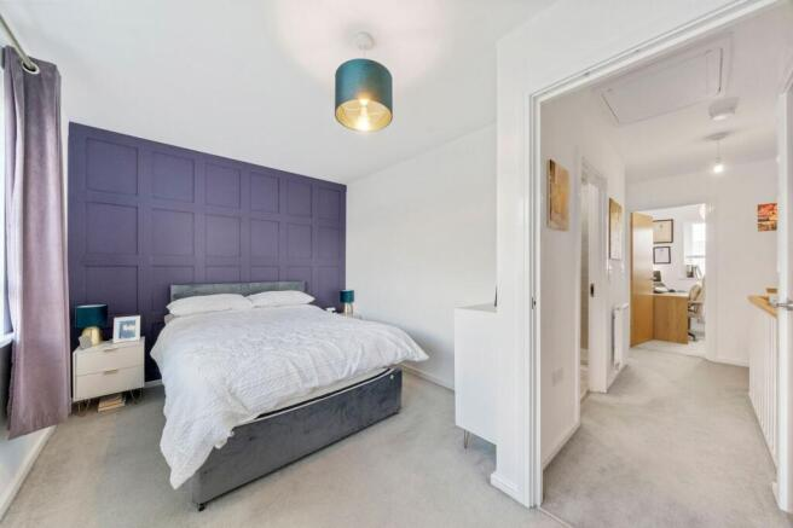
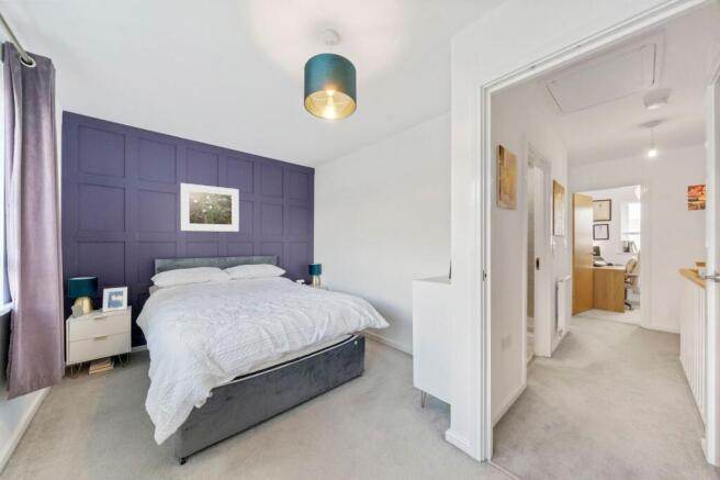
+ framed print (211, 209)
